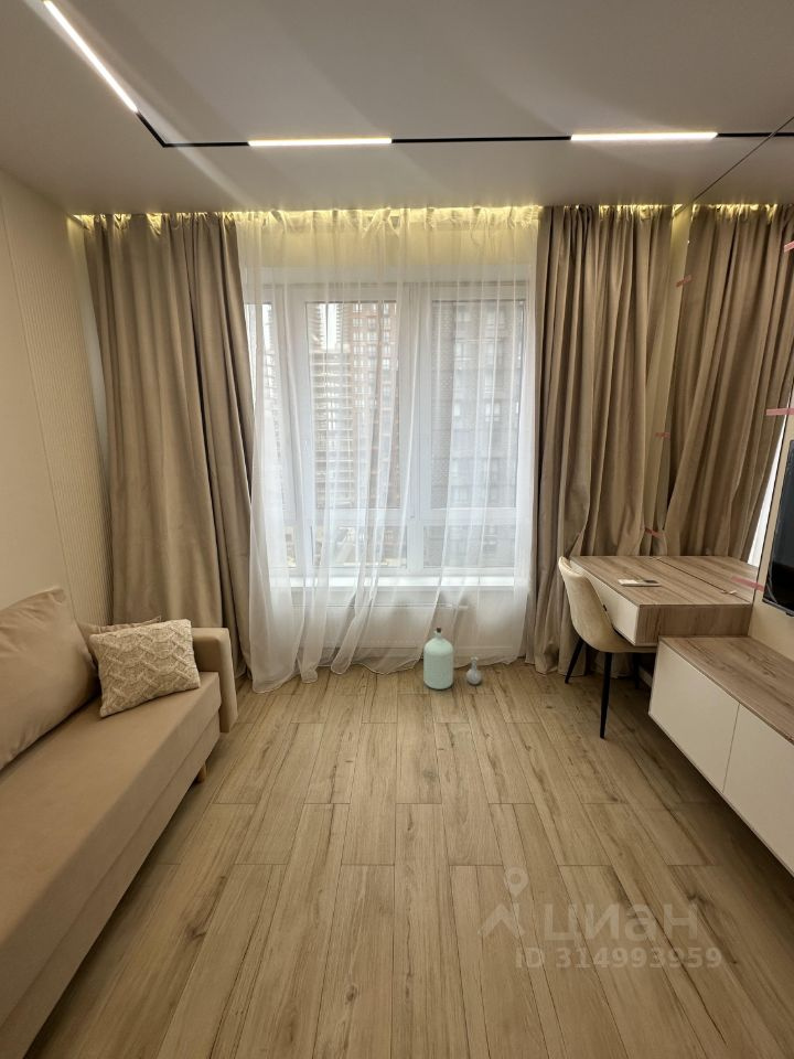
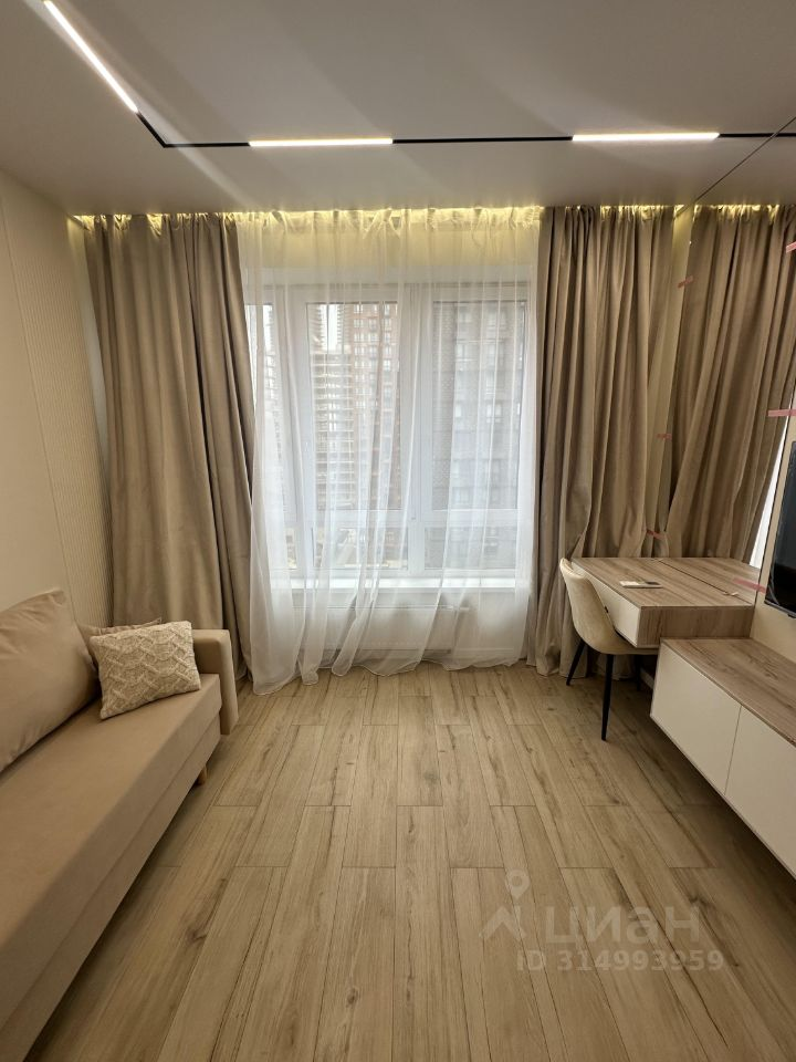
- bottle (452, 655)
